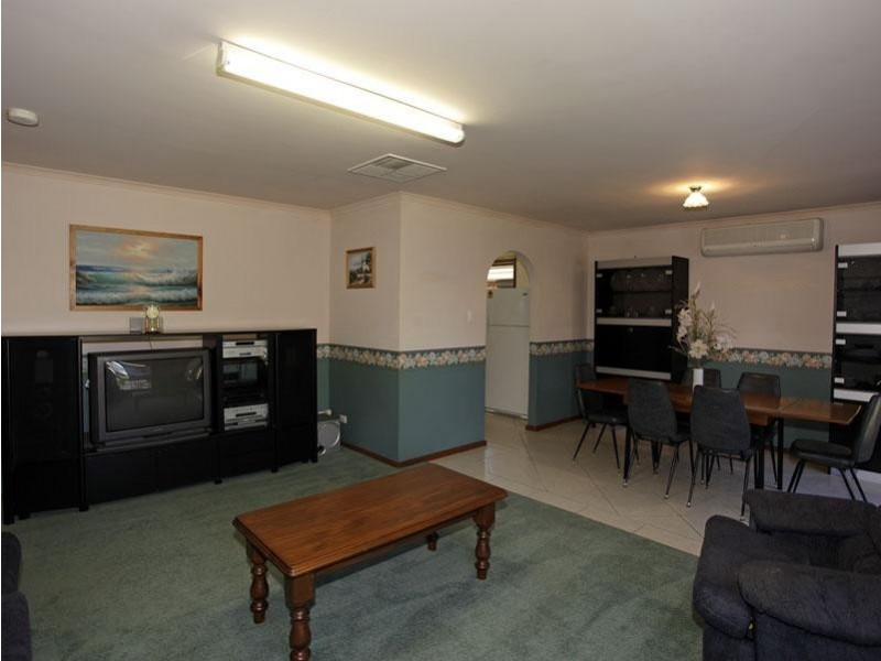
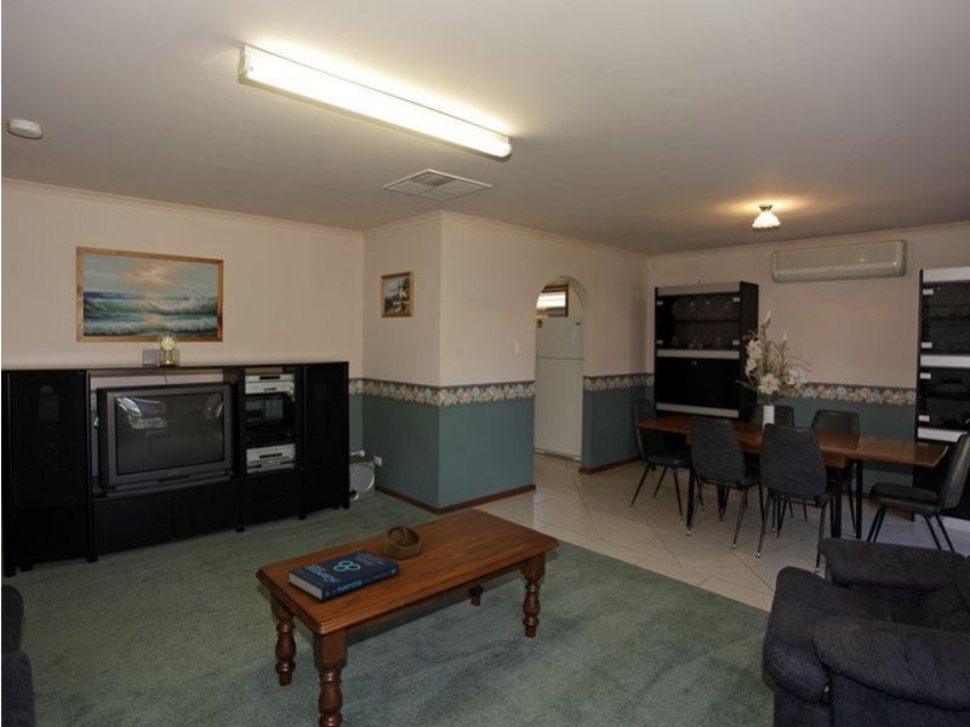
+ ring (401, 539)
+ book (344, 572)
